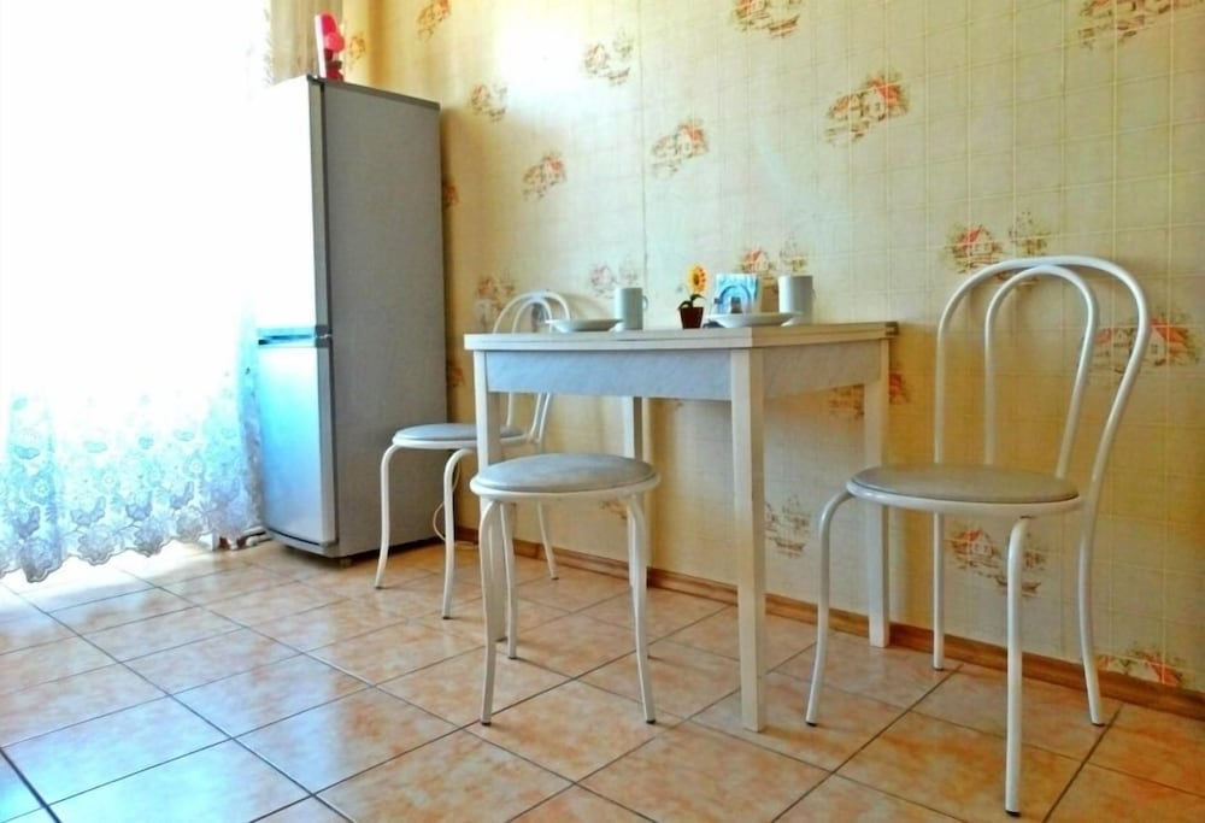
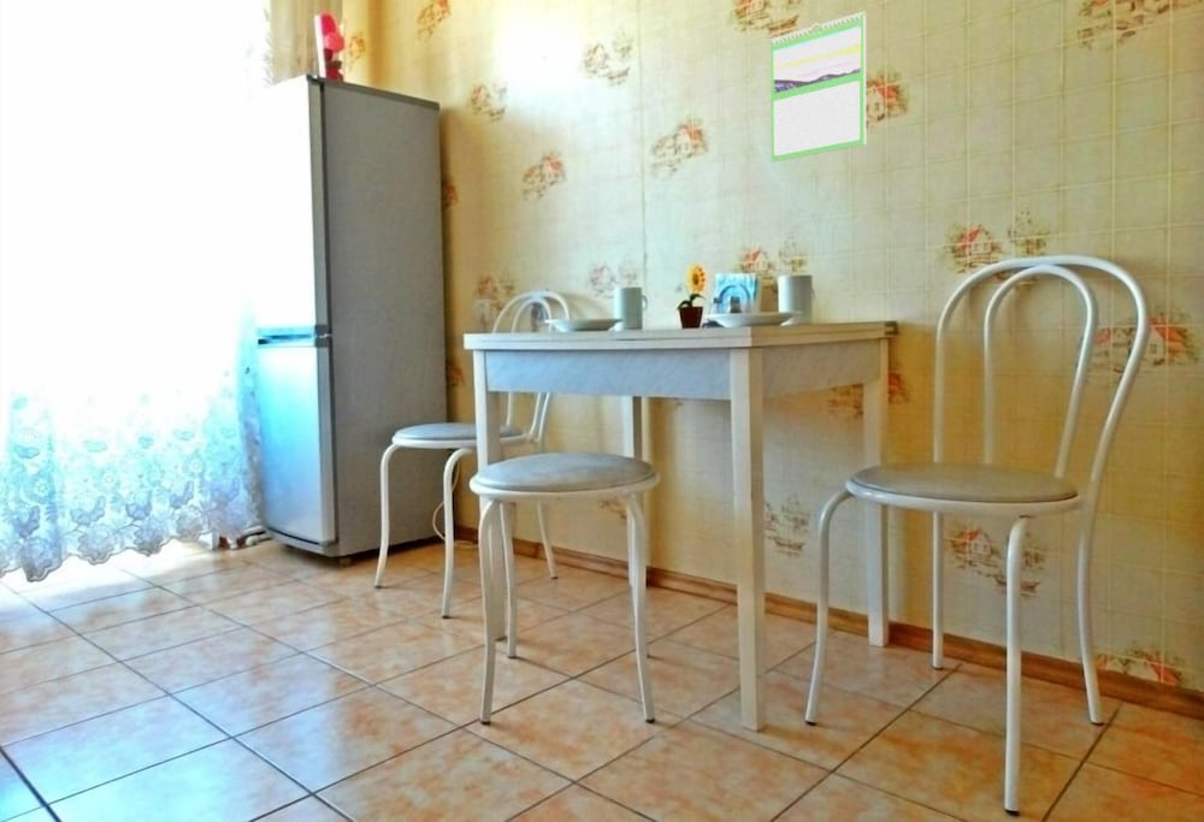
+ calendar (816, 88)
